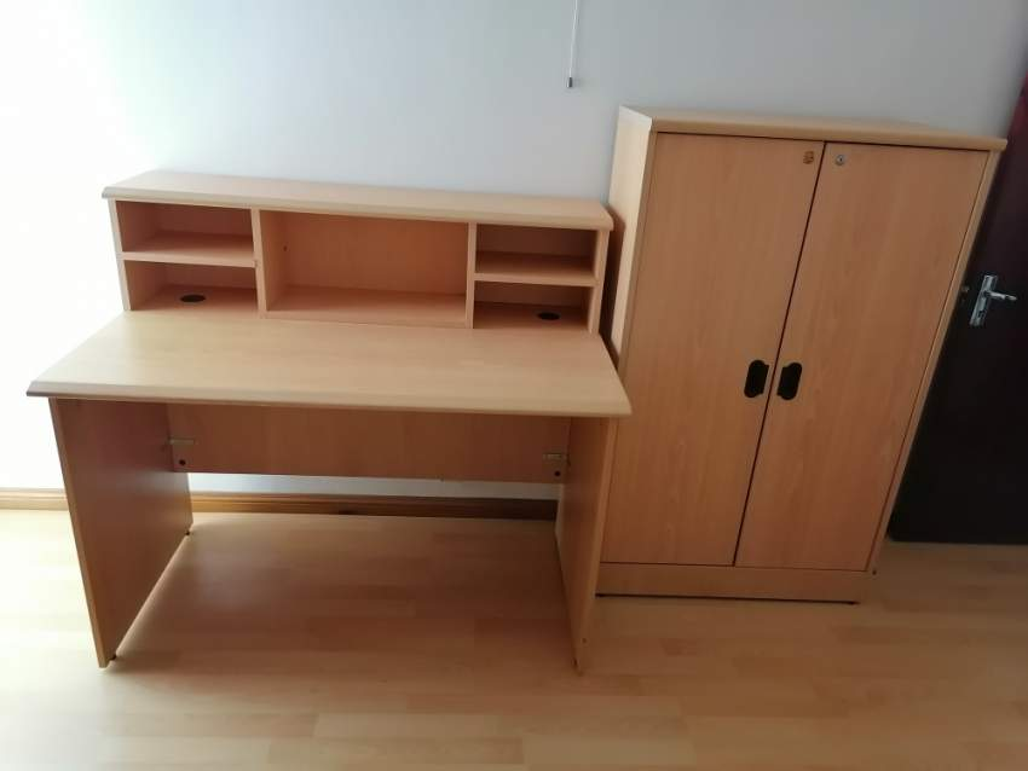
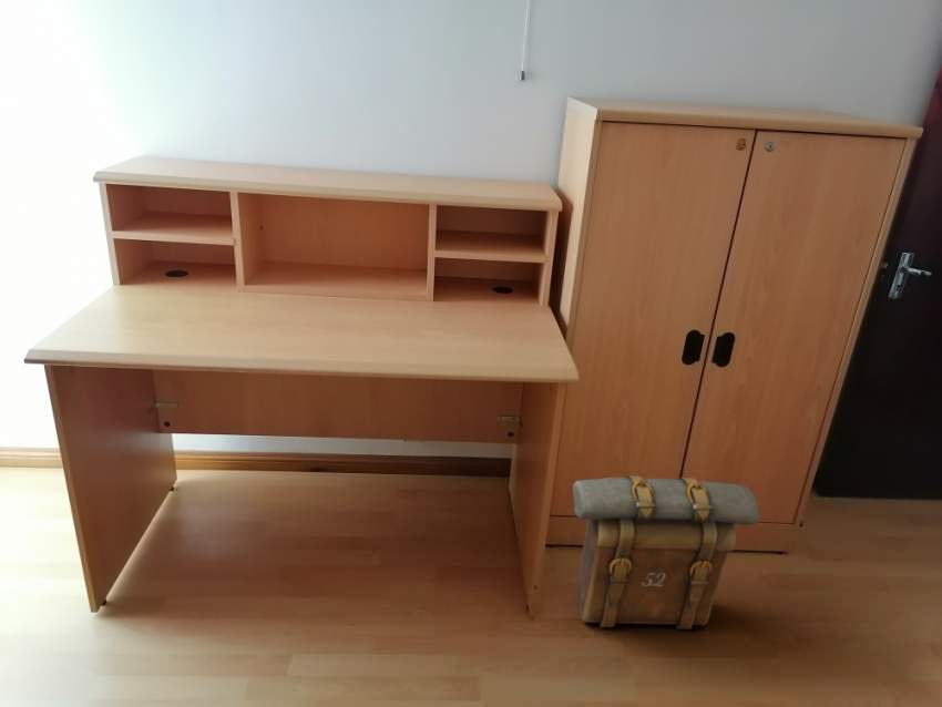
+ backpack (654, 550)
